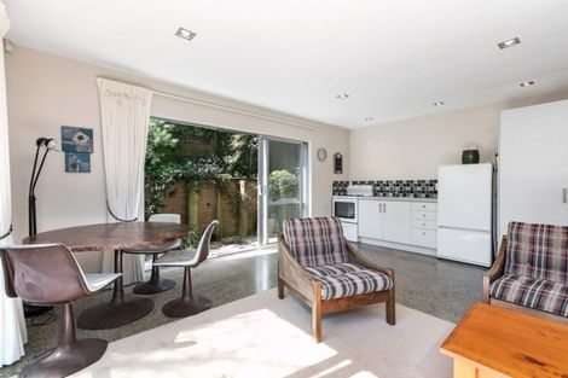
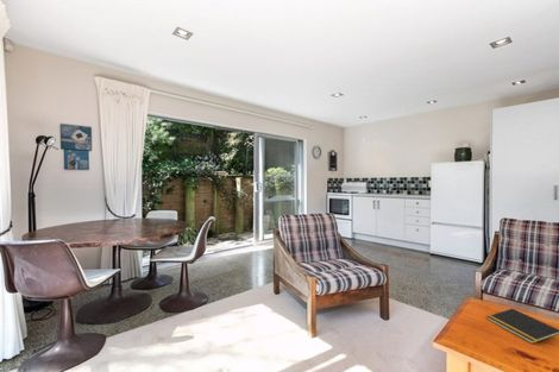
+ notepad (521, 324)
